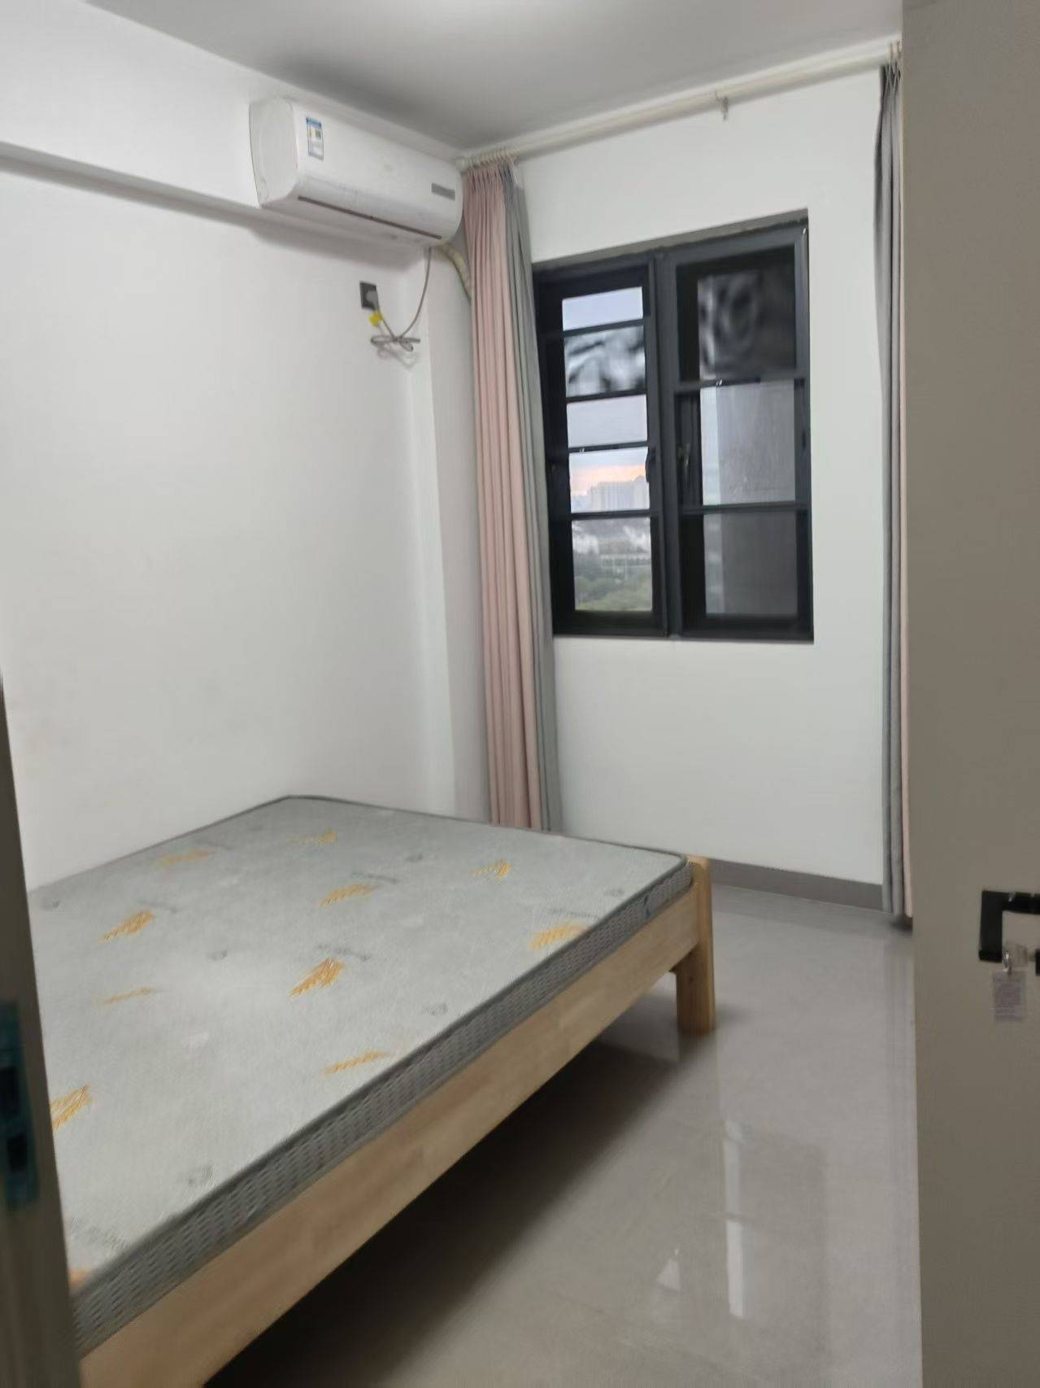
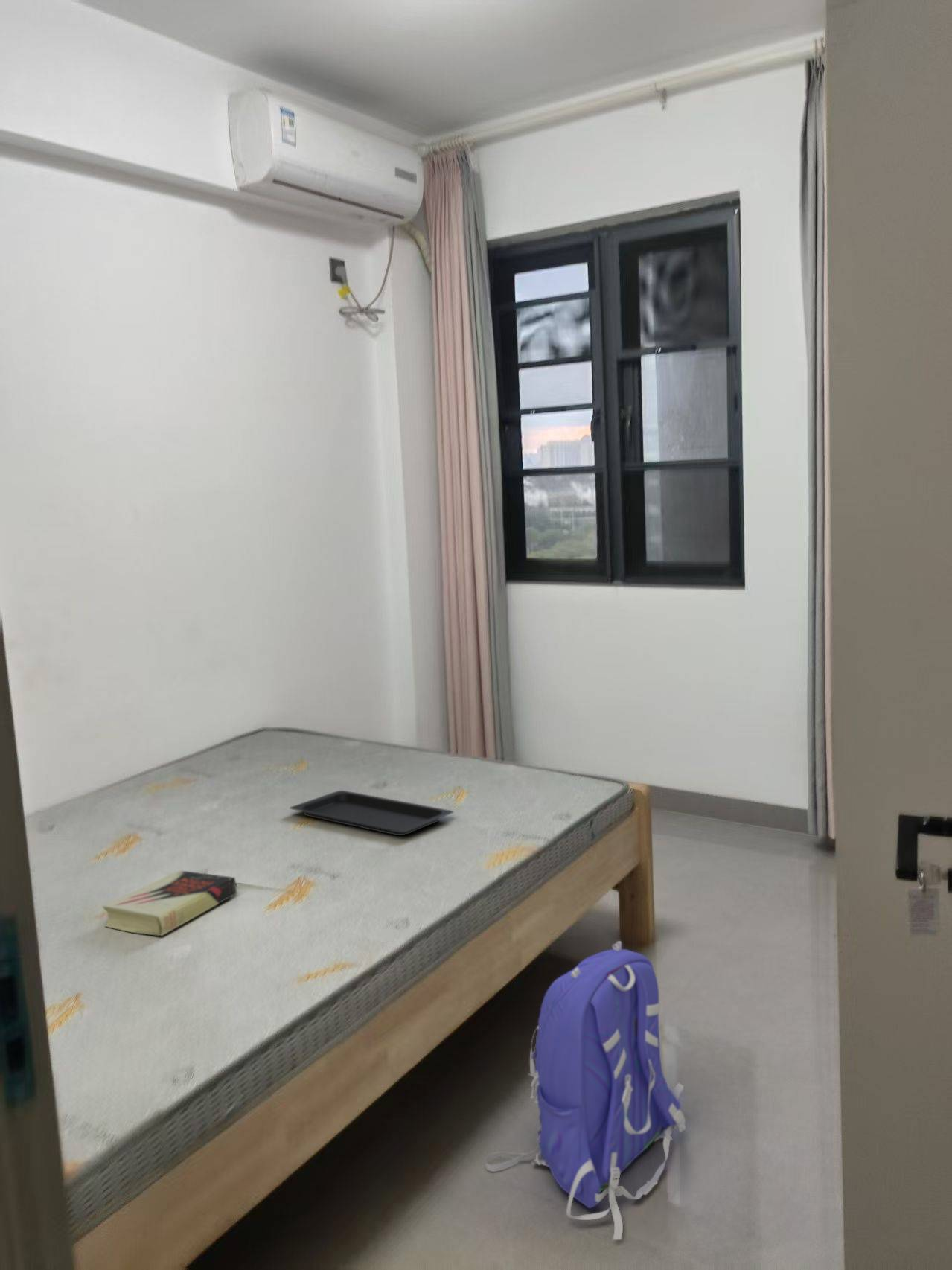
+ serving tray (370, 814)
+ backpack (590, 1056)
+ book (170, 901)
